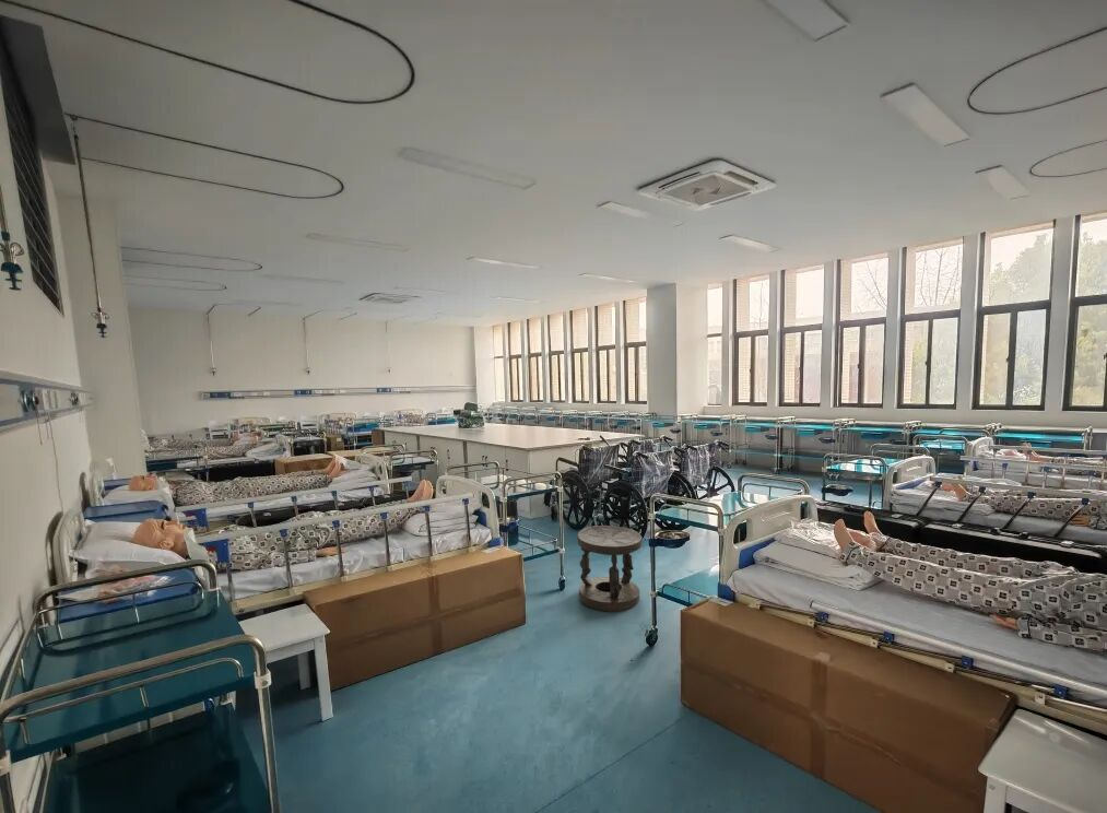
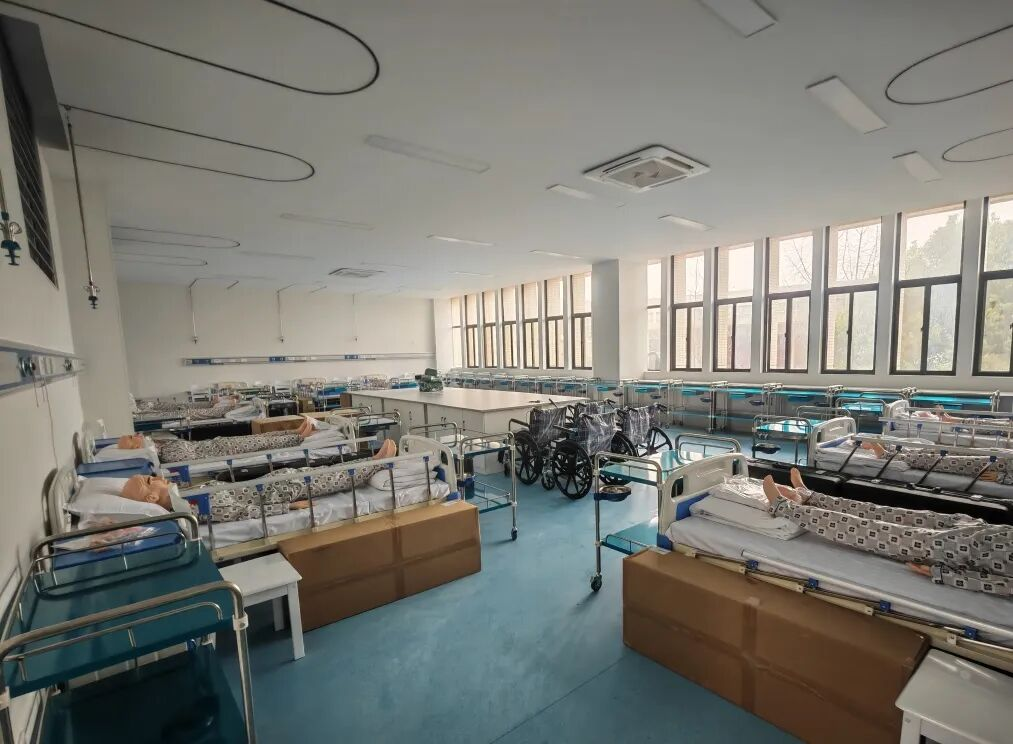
- stool (610, 567)
